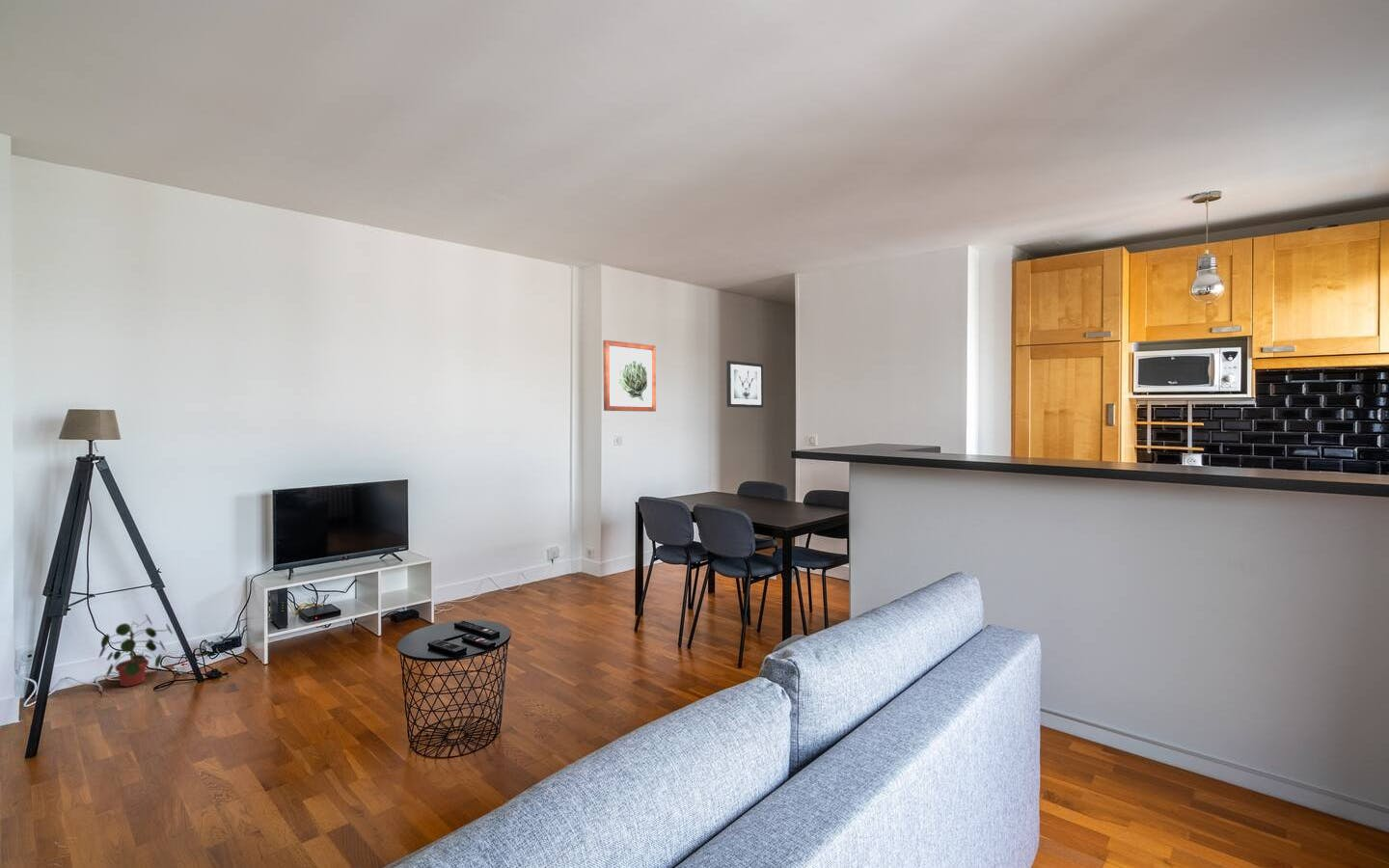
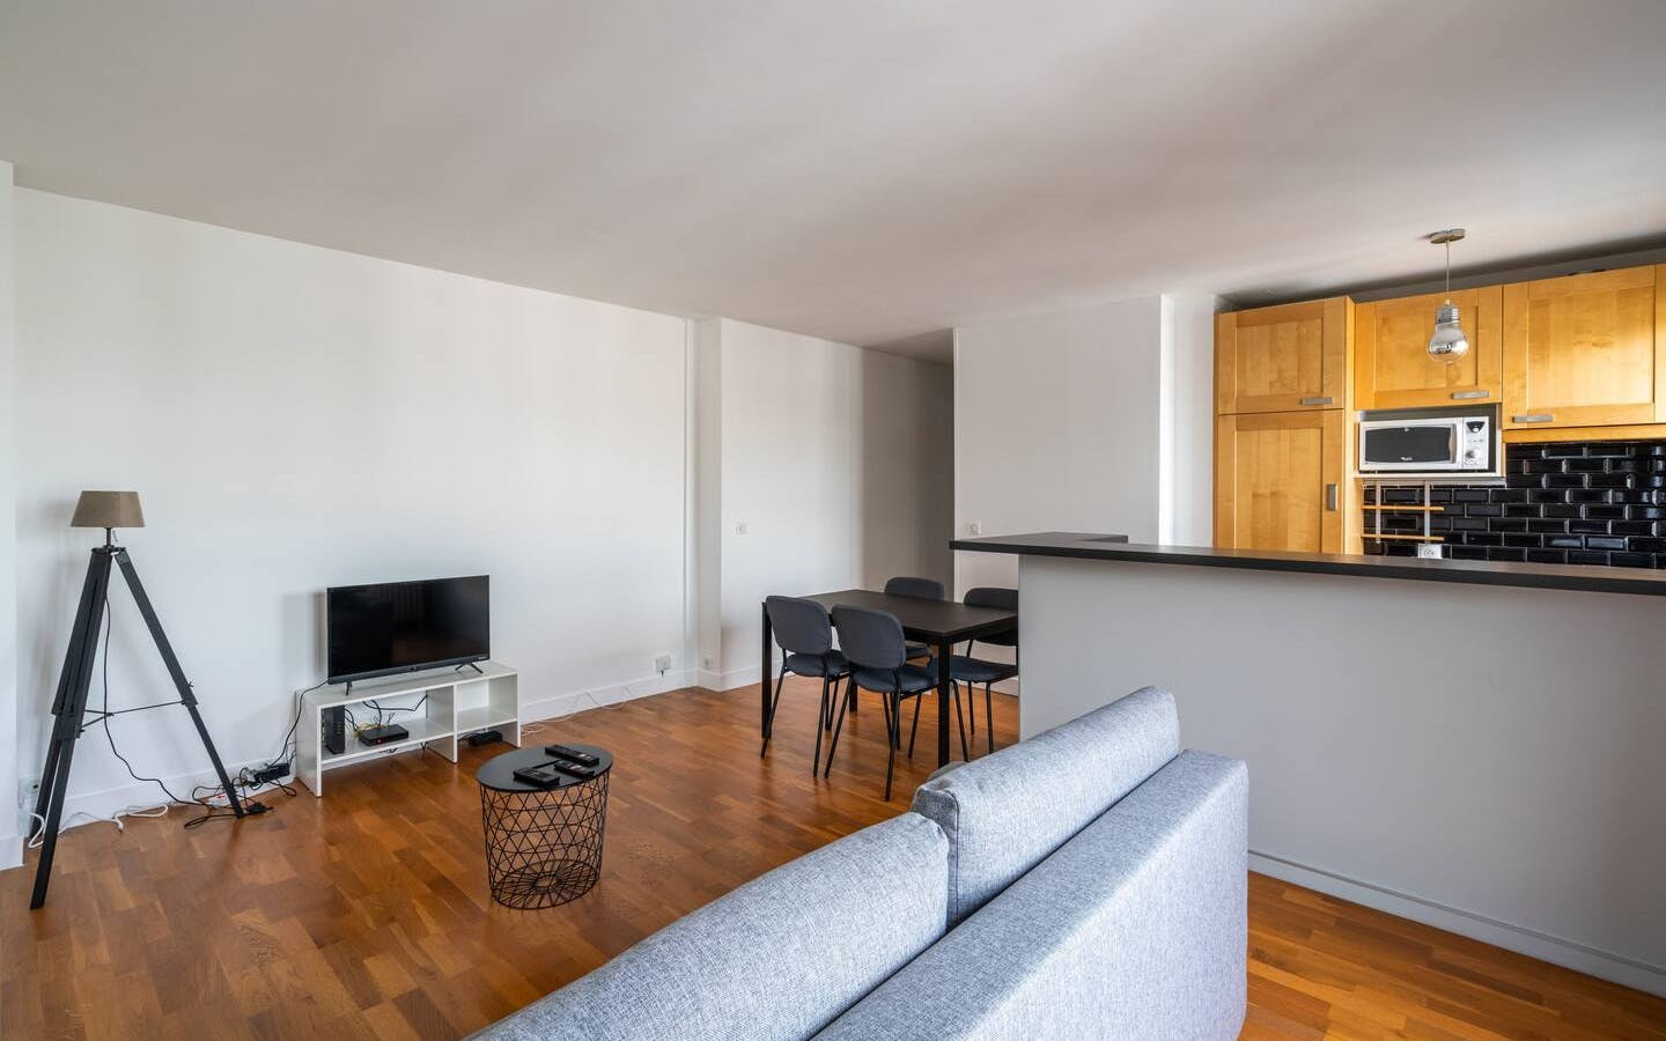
- wall art (745, 385)
- potted plant (137, 646)
- wall art (630, 377)
